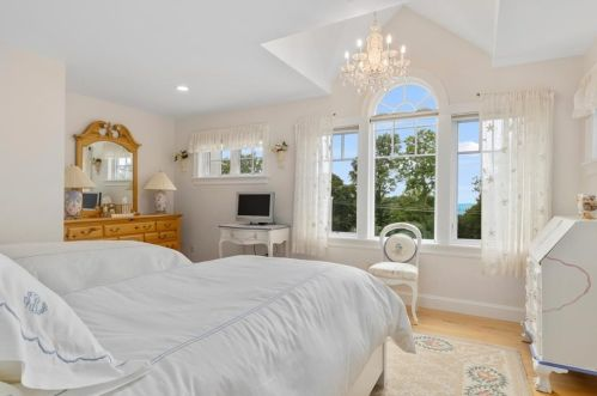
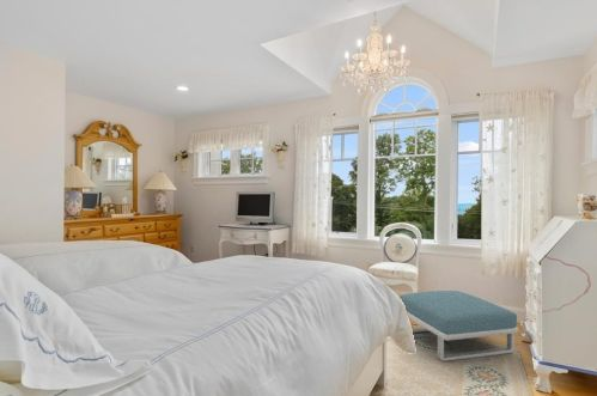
+ footstool (452, 319)
